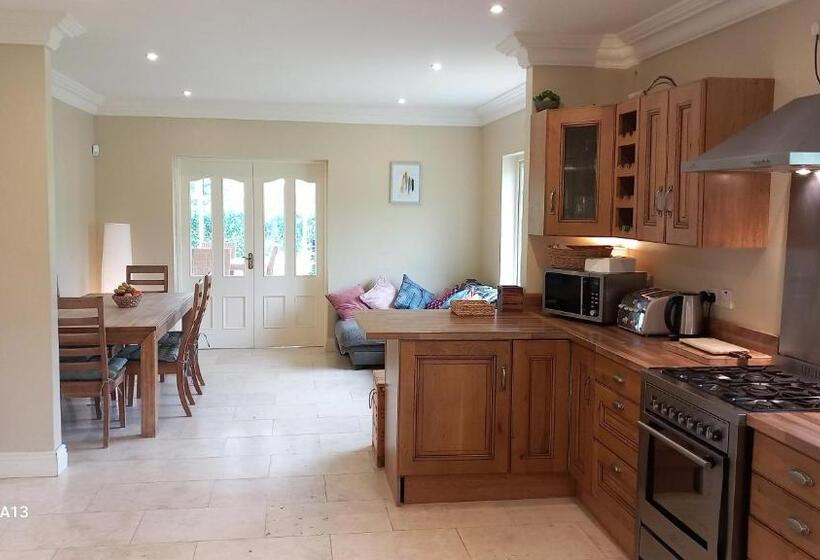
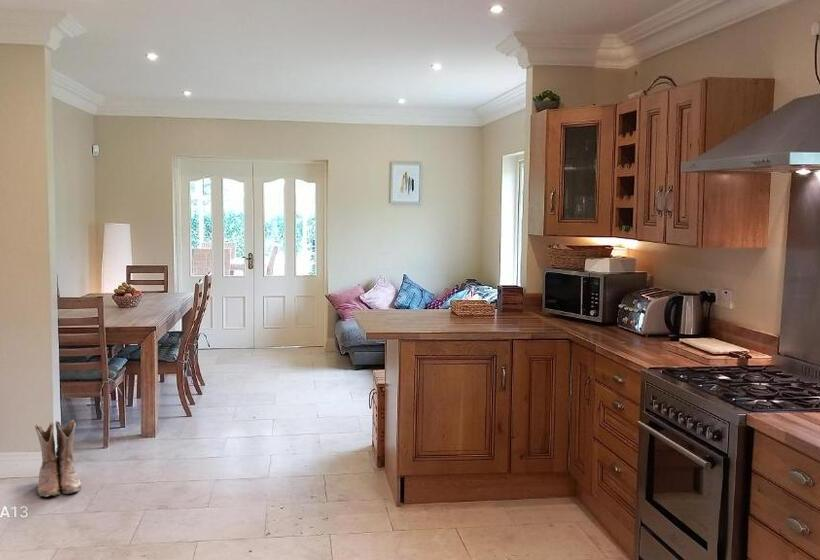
+ boots (58, 455)
